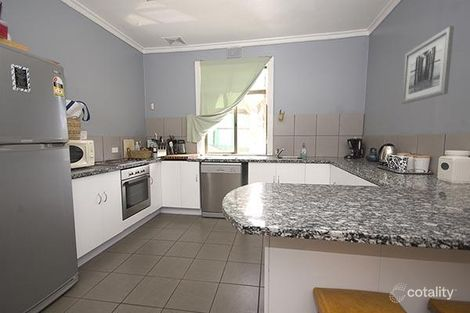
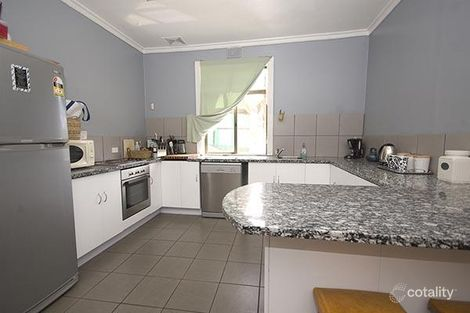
- wall art (423, 71)
